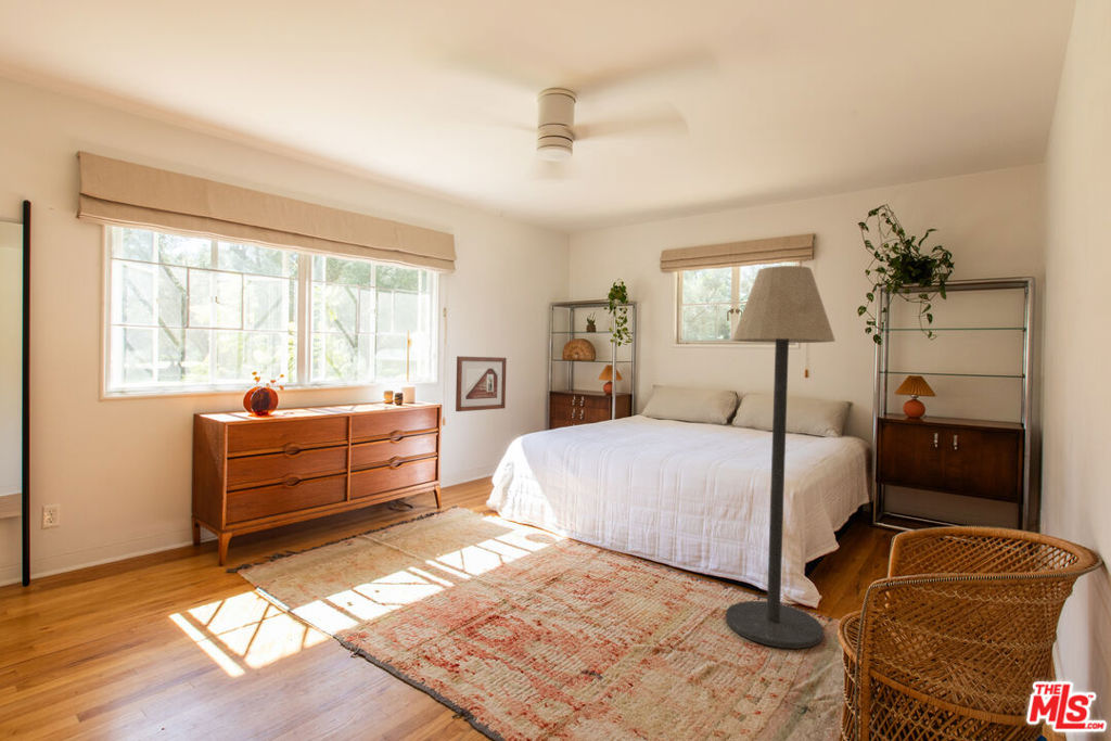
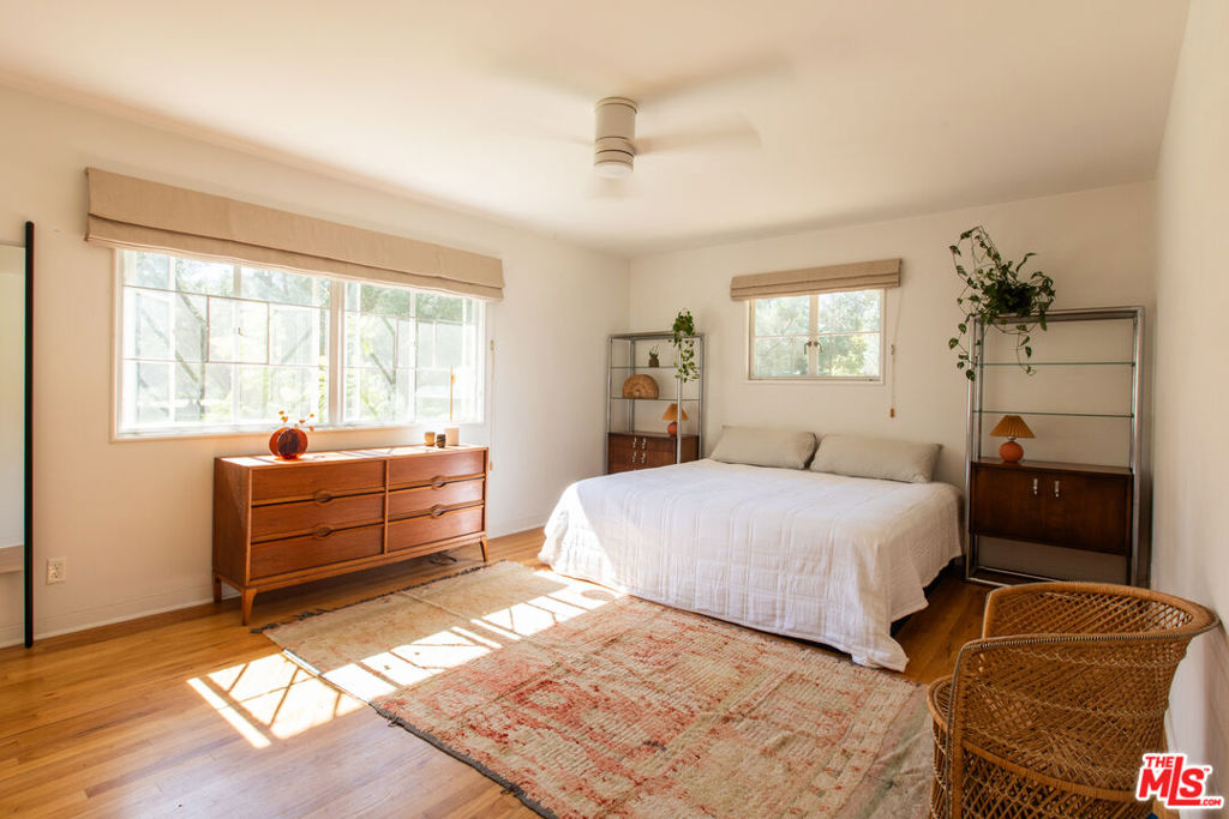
- floor lamp (778, 448)
- picture frame (482, 383)
